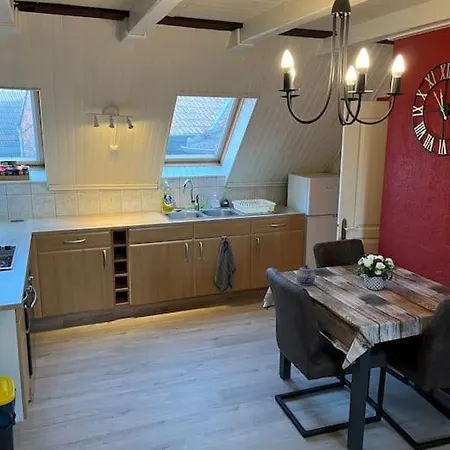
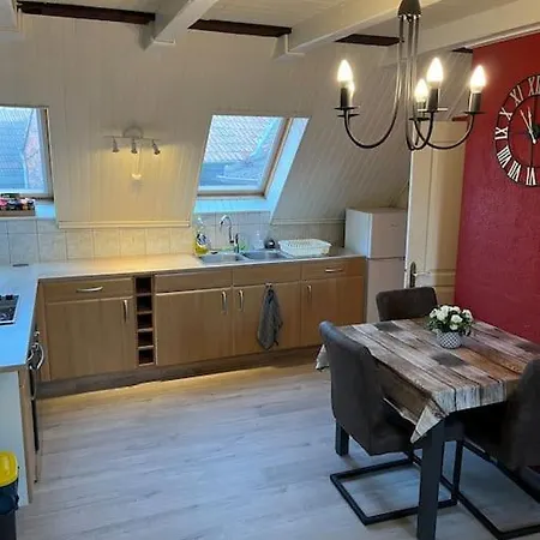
- teapot (305, 274)
